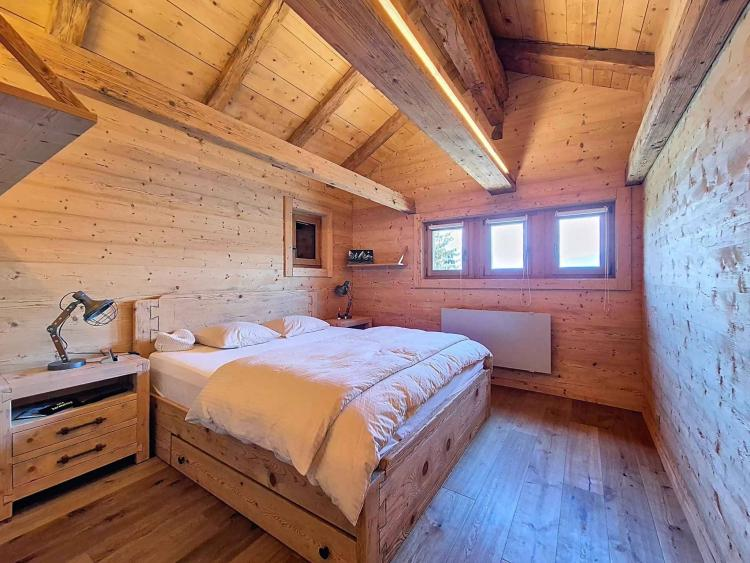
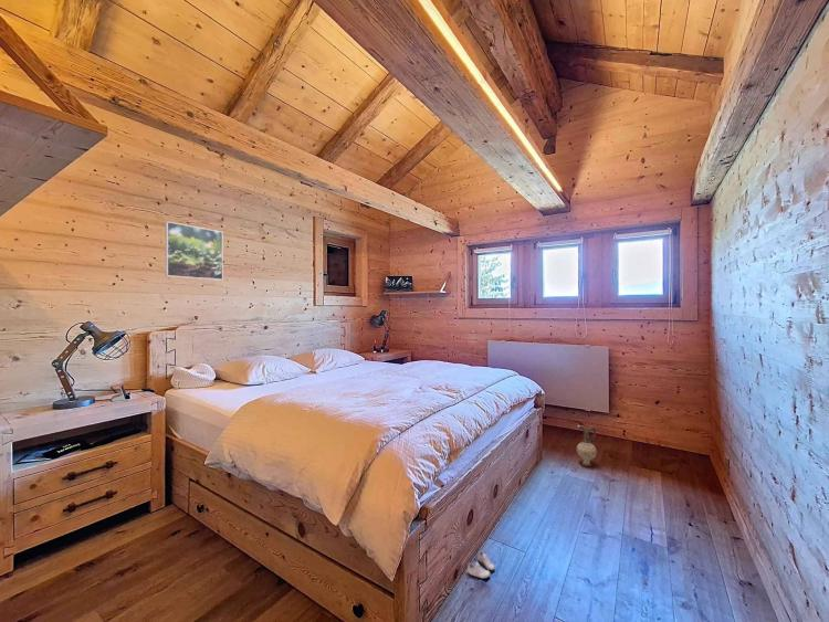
+ sneaker (483, 563)
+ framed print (196, 252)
+ ceramic jug (587, 444)
